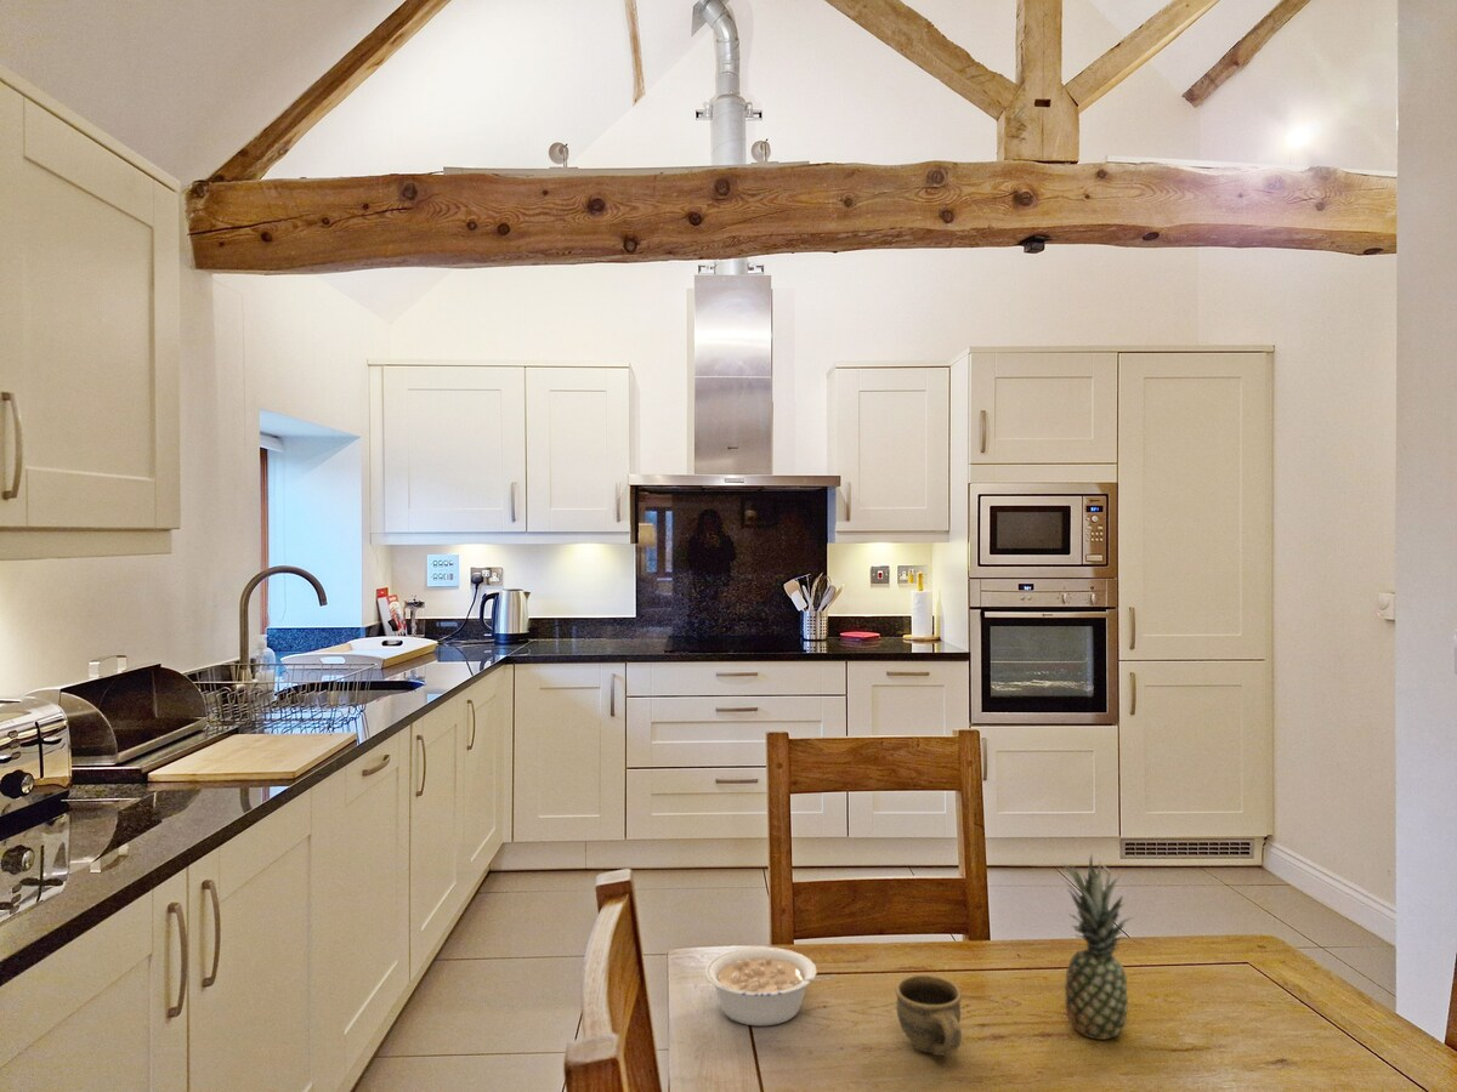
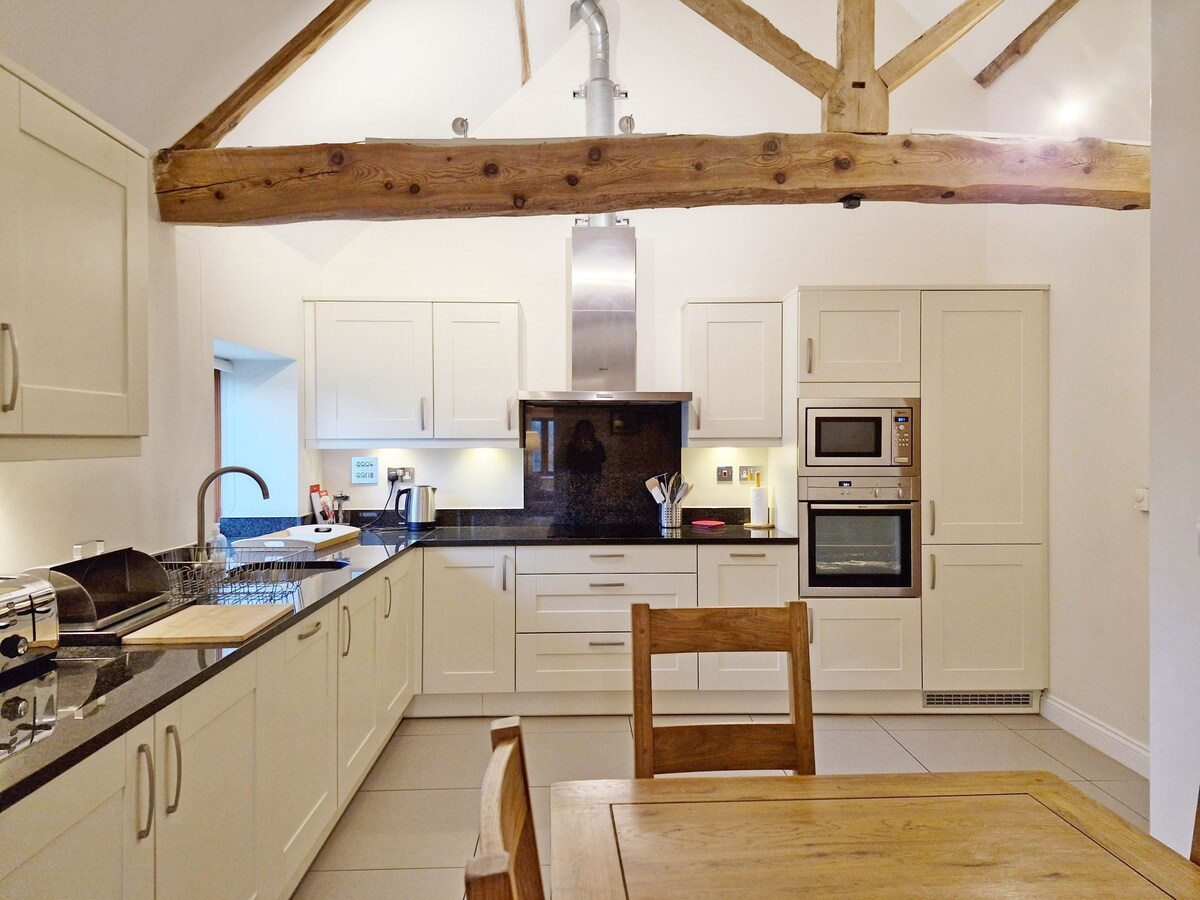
- cup (931, 1023)
- legume (765, 984)
- fruit (1094, 942)
